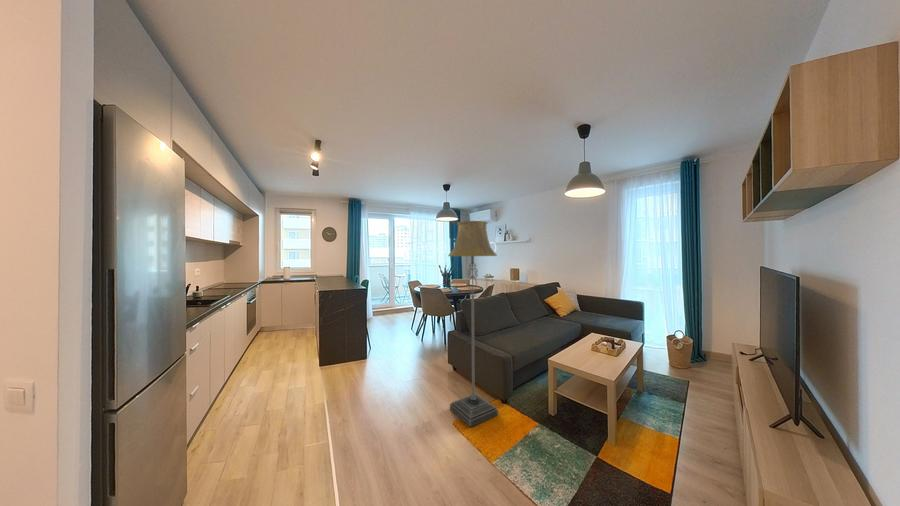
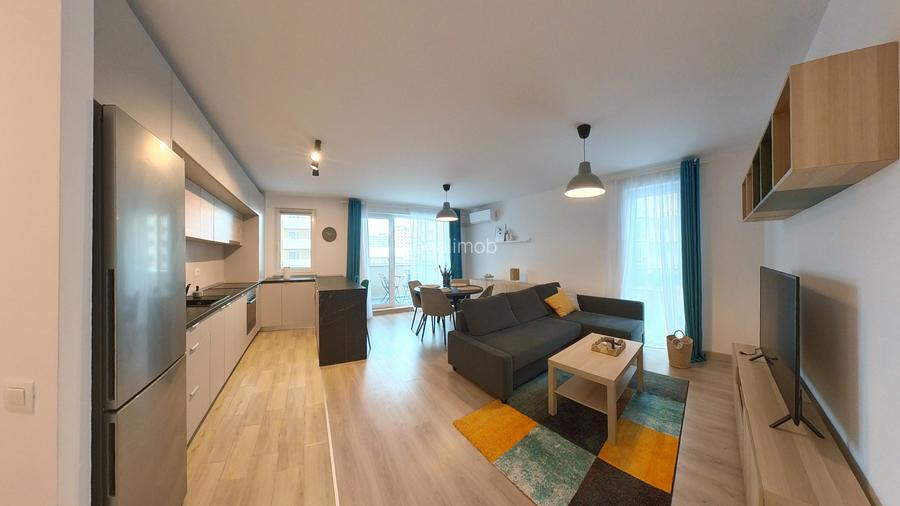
- floor lamp (472, 317)
